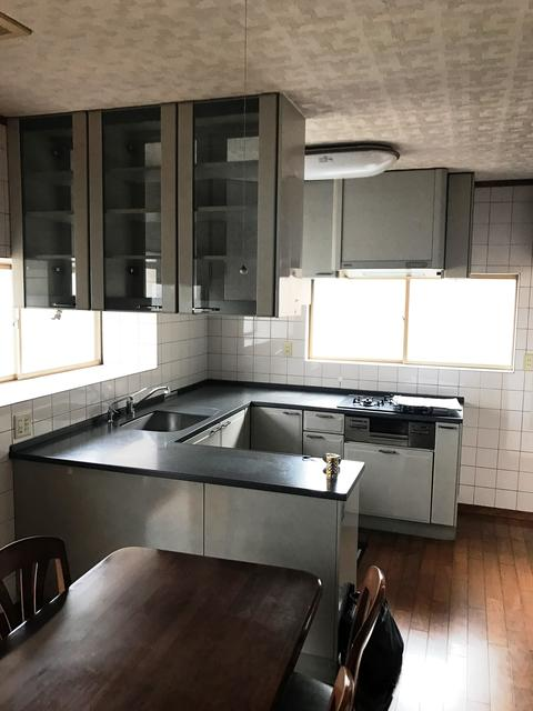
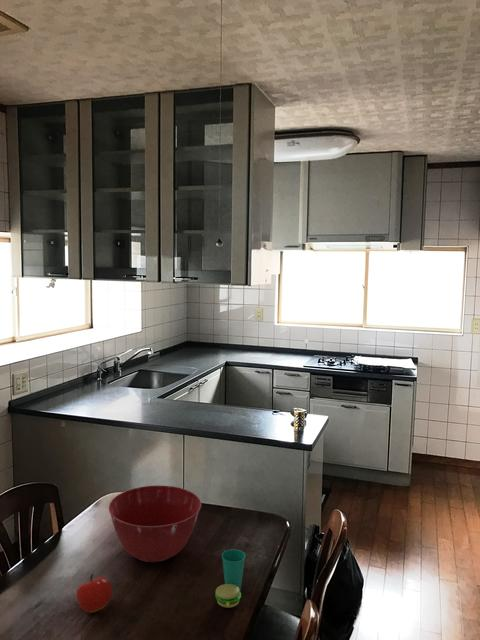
+ cup (230, 578)
+ mixing bowl (155, 527)
+ fruit (94, 593)
